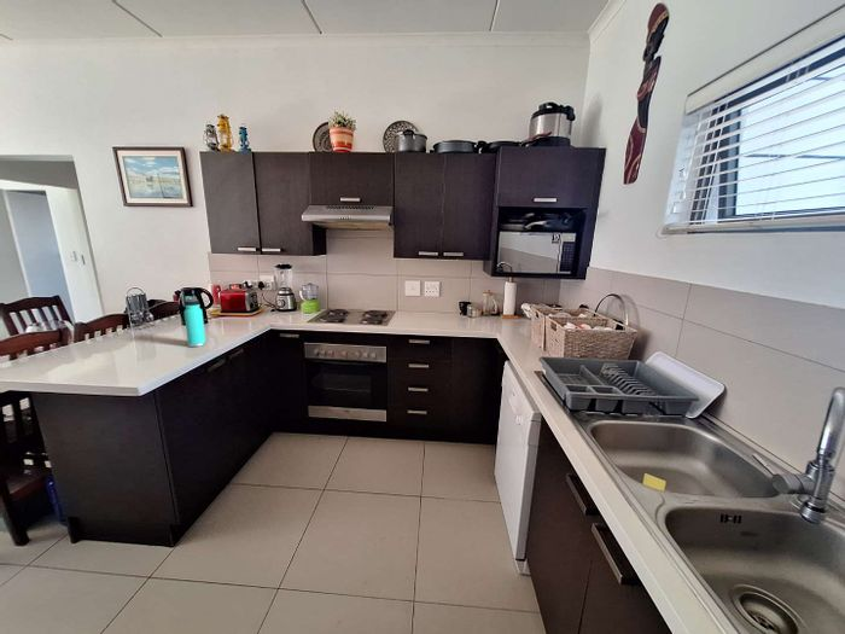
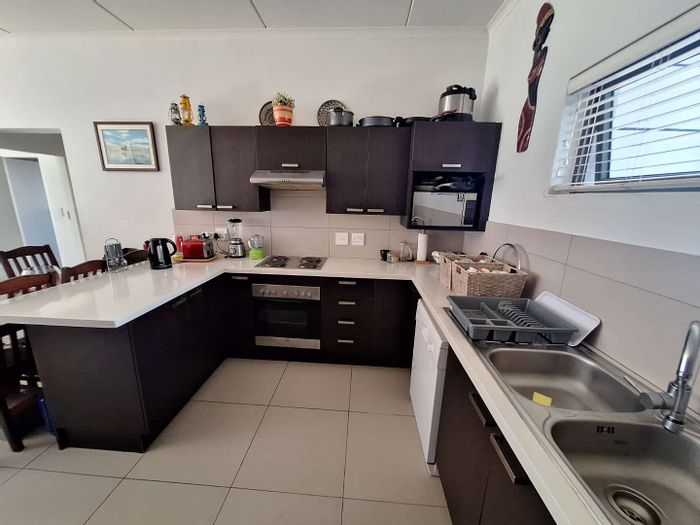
- thermos bottle (194, 320)
